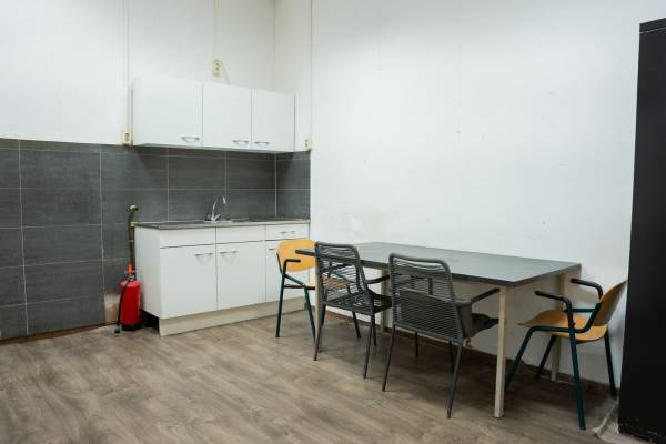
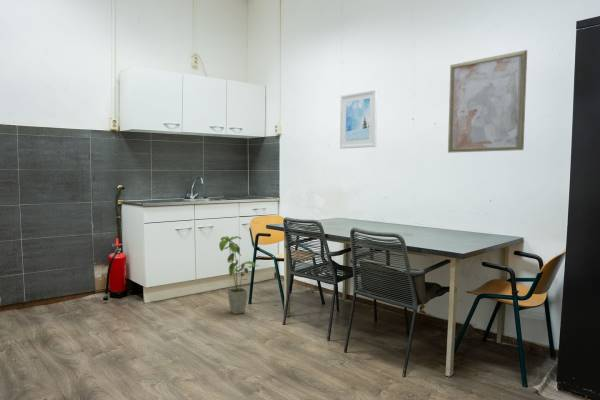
+ house plant (236, 275)
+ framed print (357, 120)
+ wall art (484, 104)
